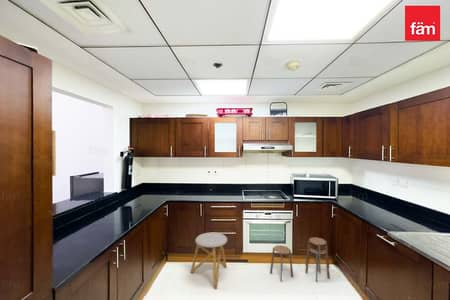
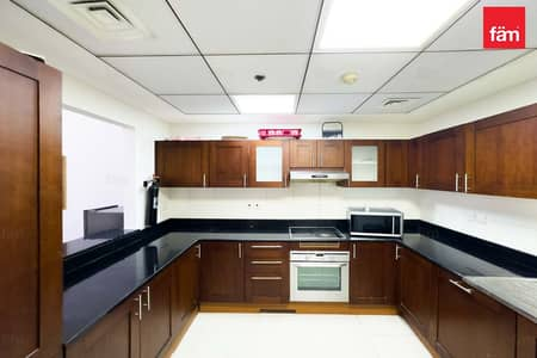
- stool (306, 257)
- stool (208, 256)
